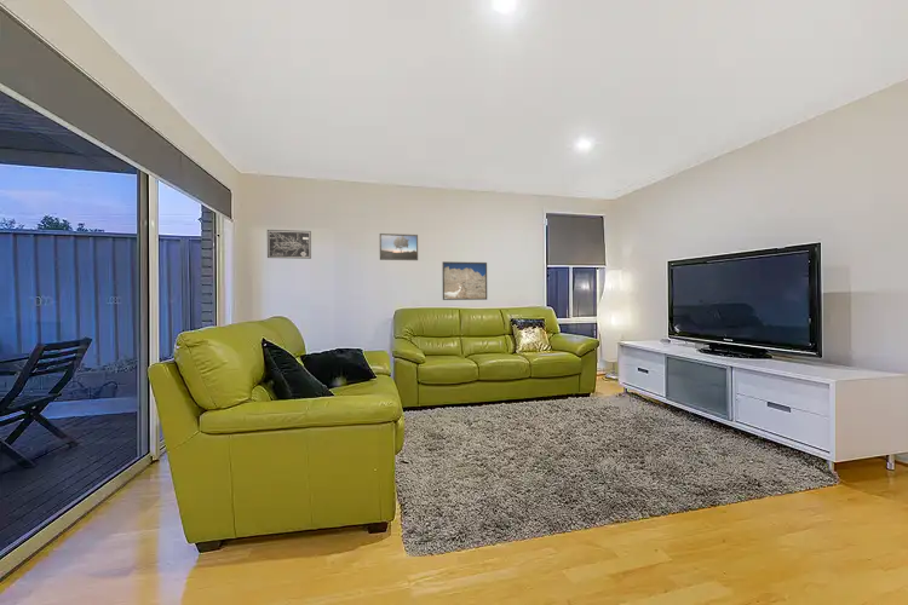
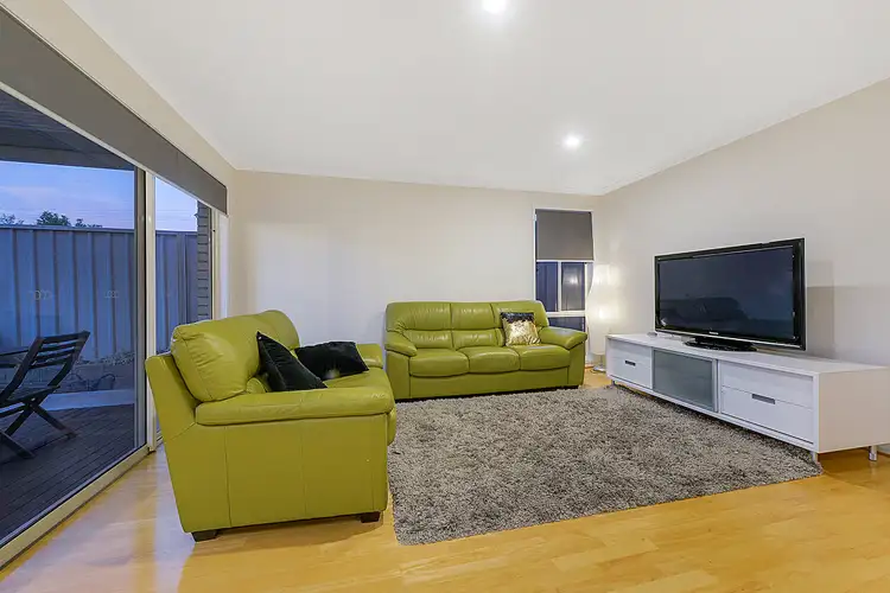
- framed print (465, 281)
- wall art (289, 243)
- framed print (398, 247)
